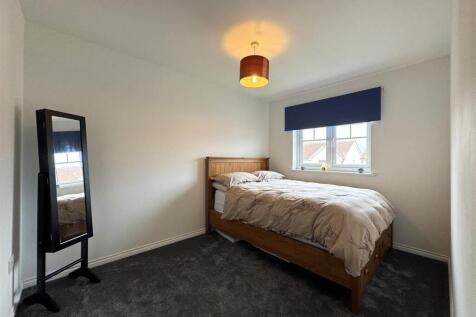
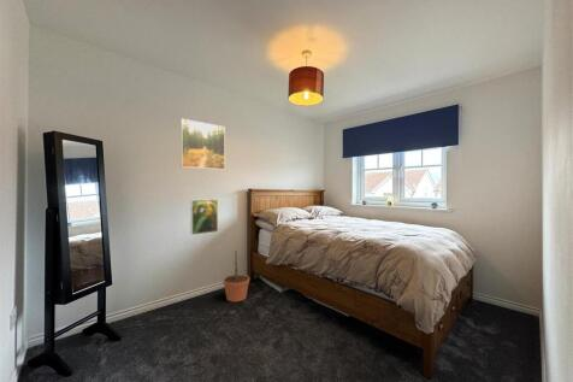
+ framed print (205, 216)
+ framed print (203, 146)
+ decorative plant (236, 253)
